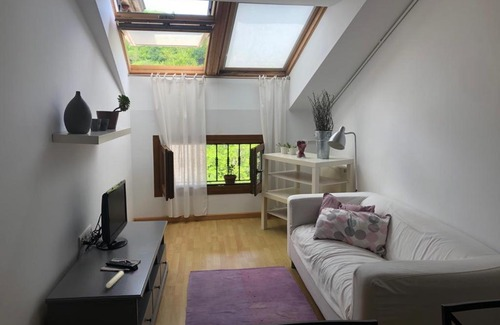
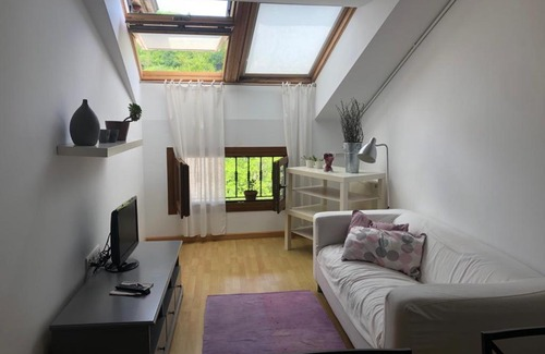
- candle (115, 278)
